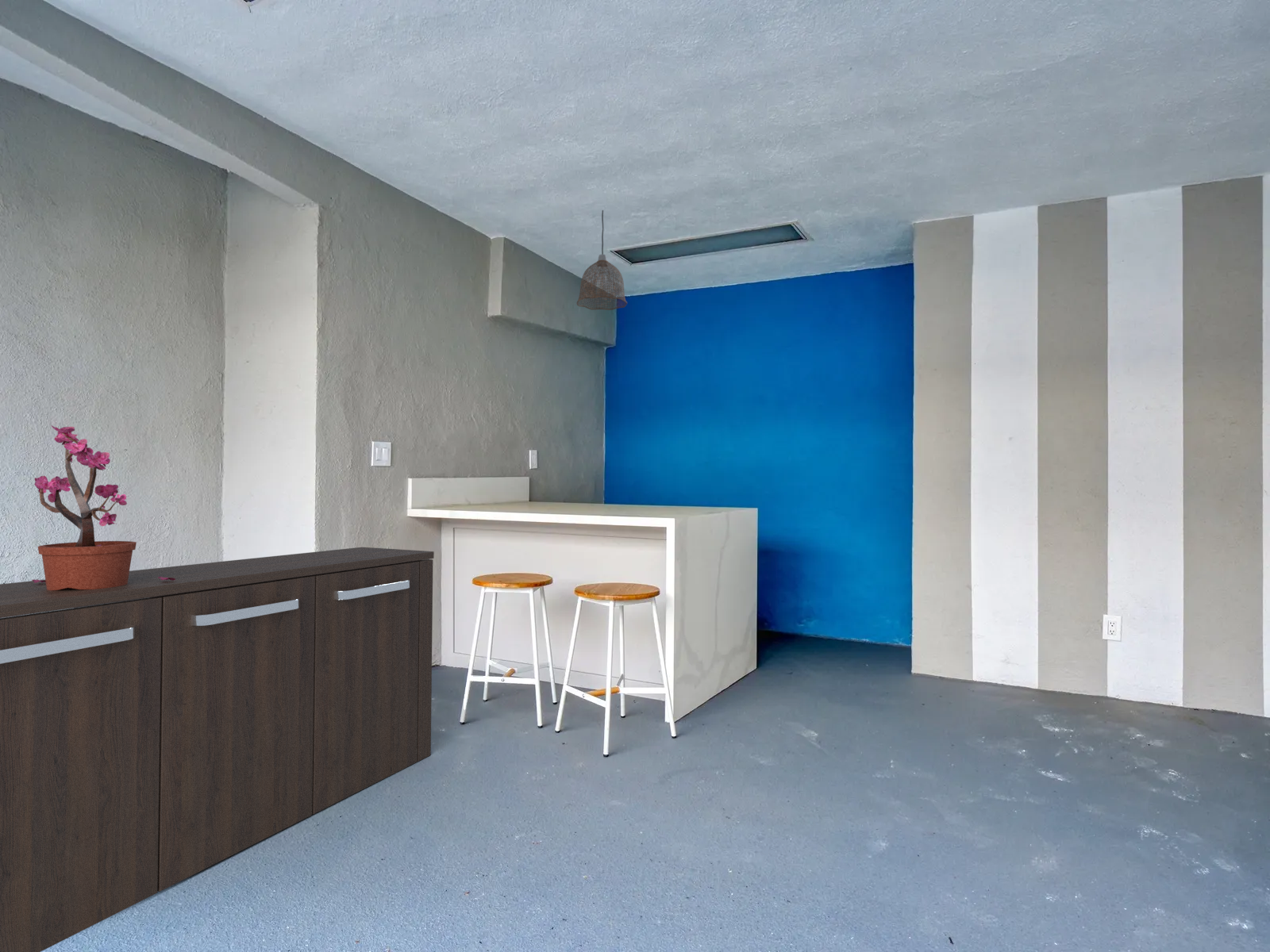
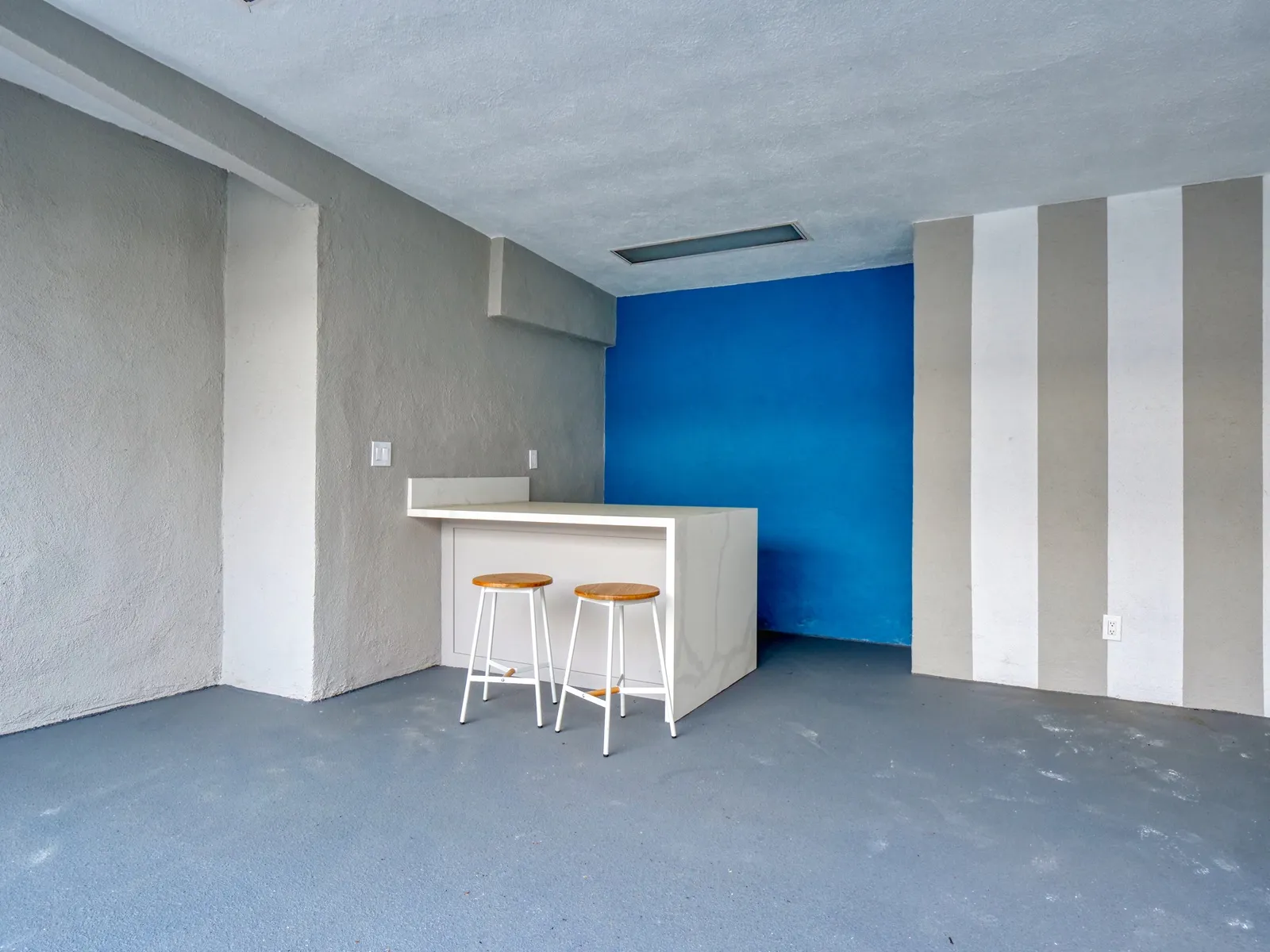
- potted plant (102, 505)
- storage cabinet (220, 700)
- pendant lamp (602, 257)
